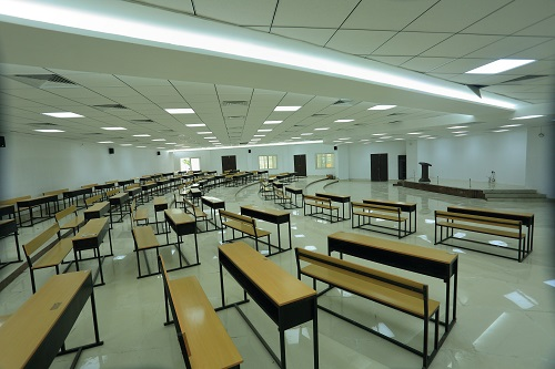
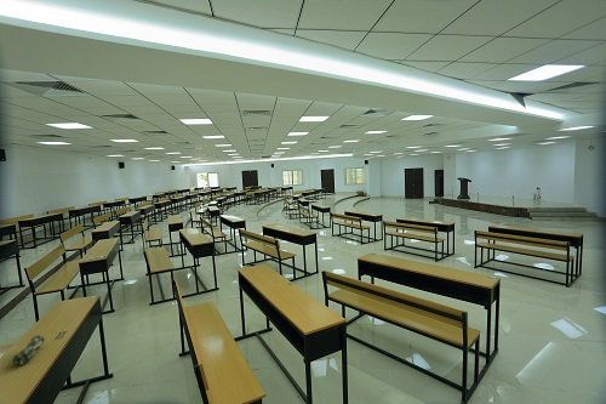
+ pencil case (29, 349)
